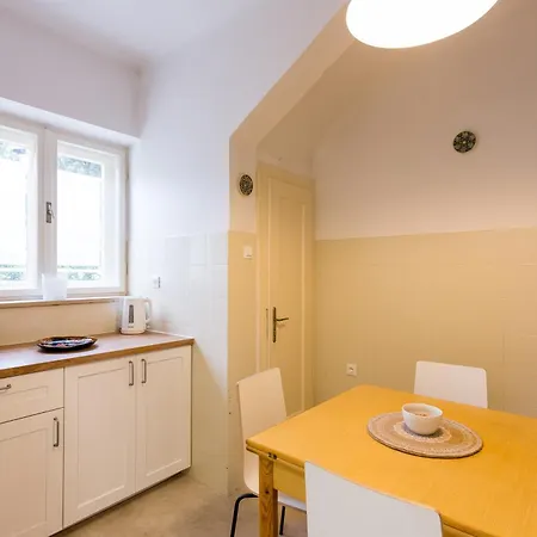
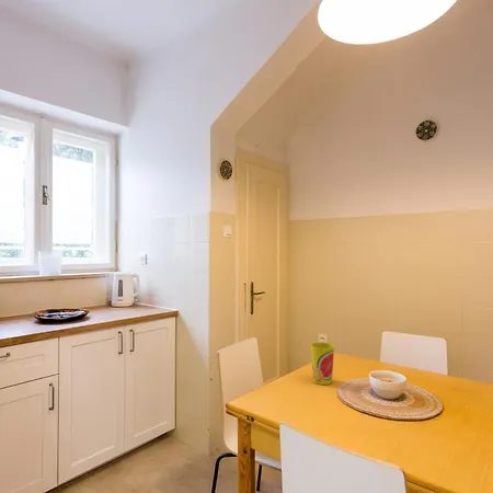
+ cup (322, 363)
